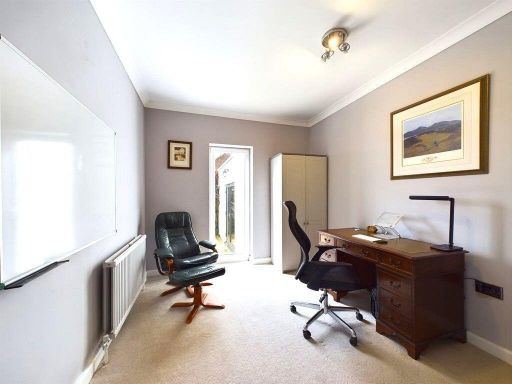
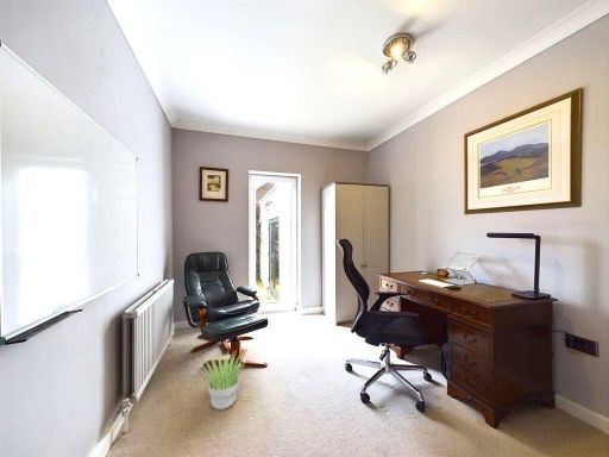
+ potted plant (222, 381)
